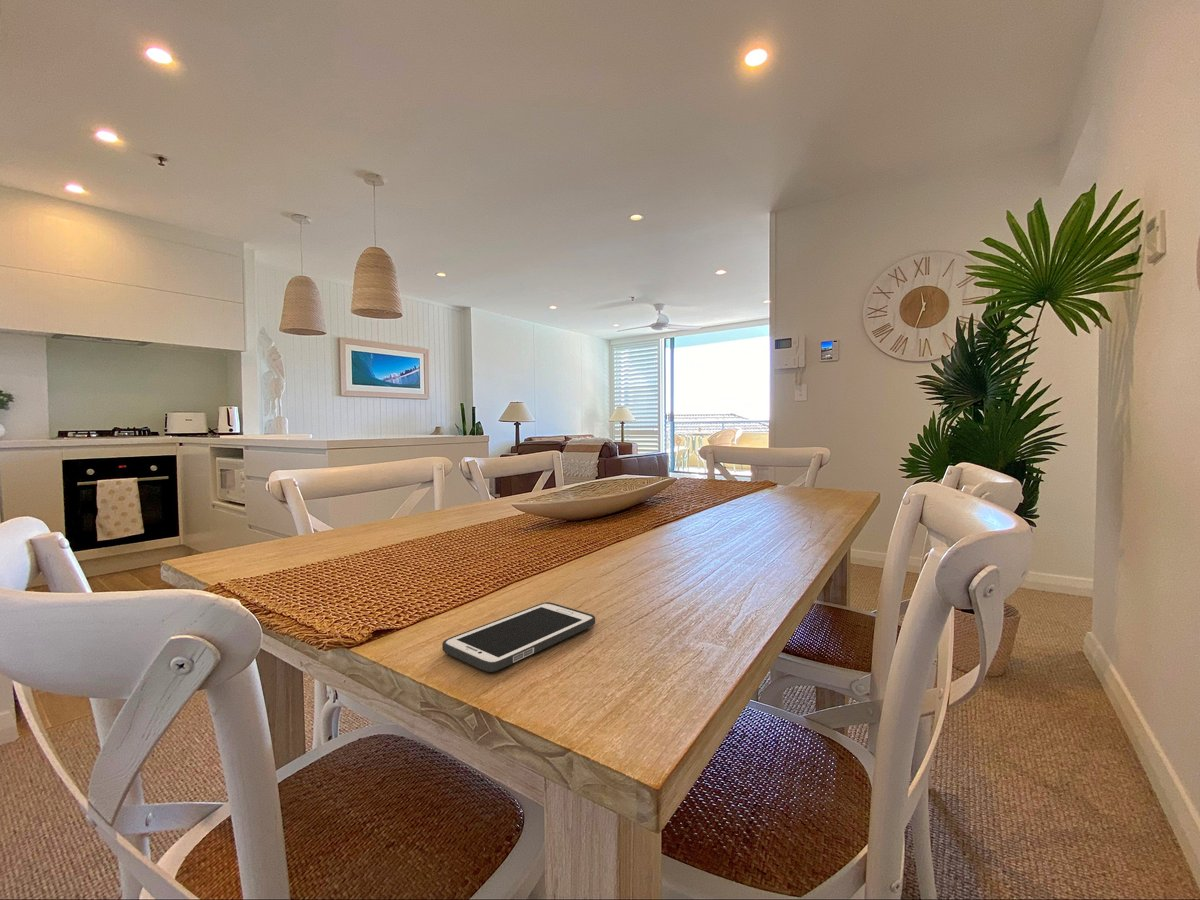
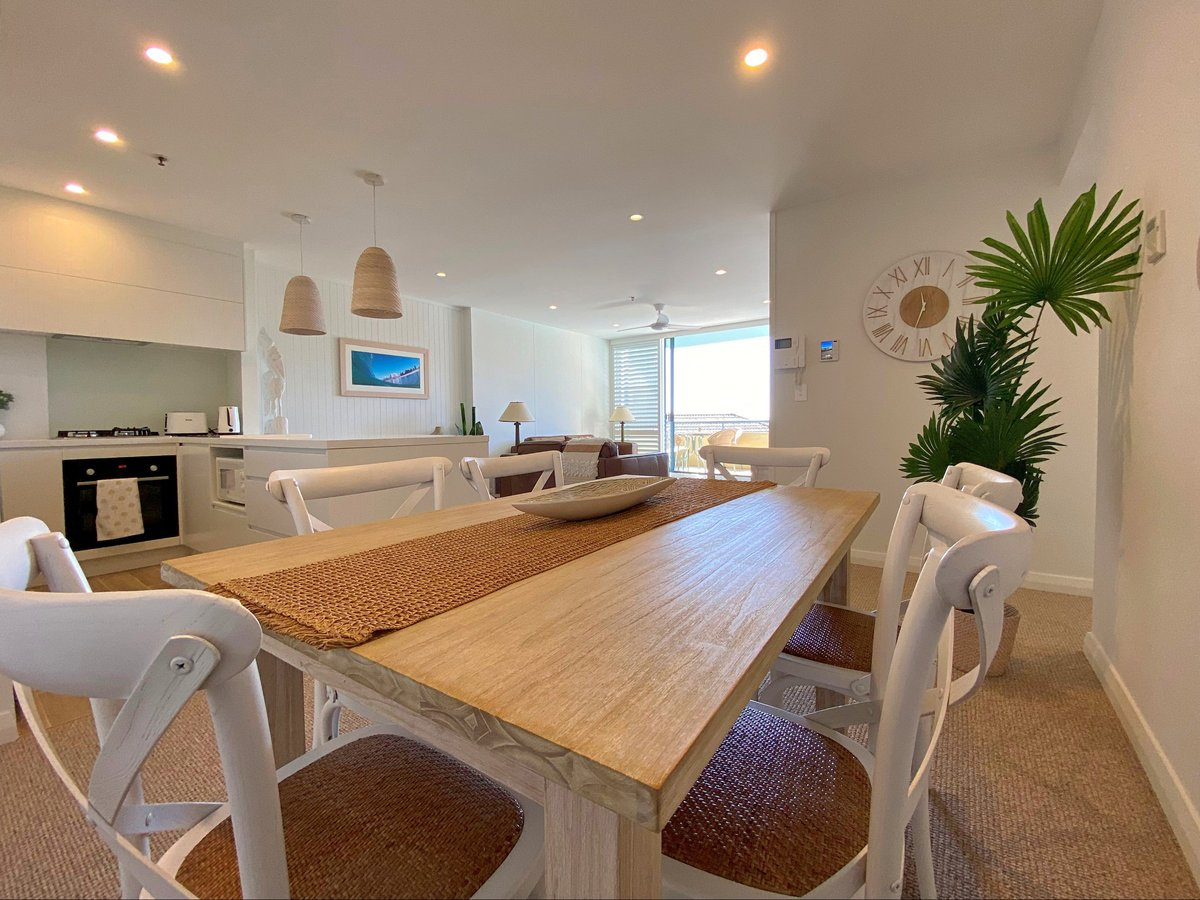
- cell phone (523, 632)
